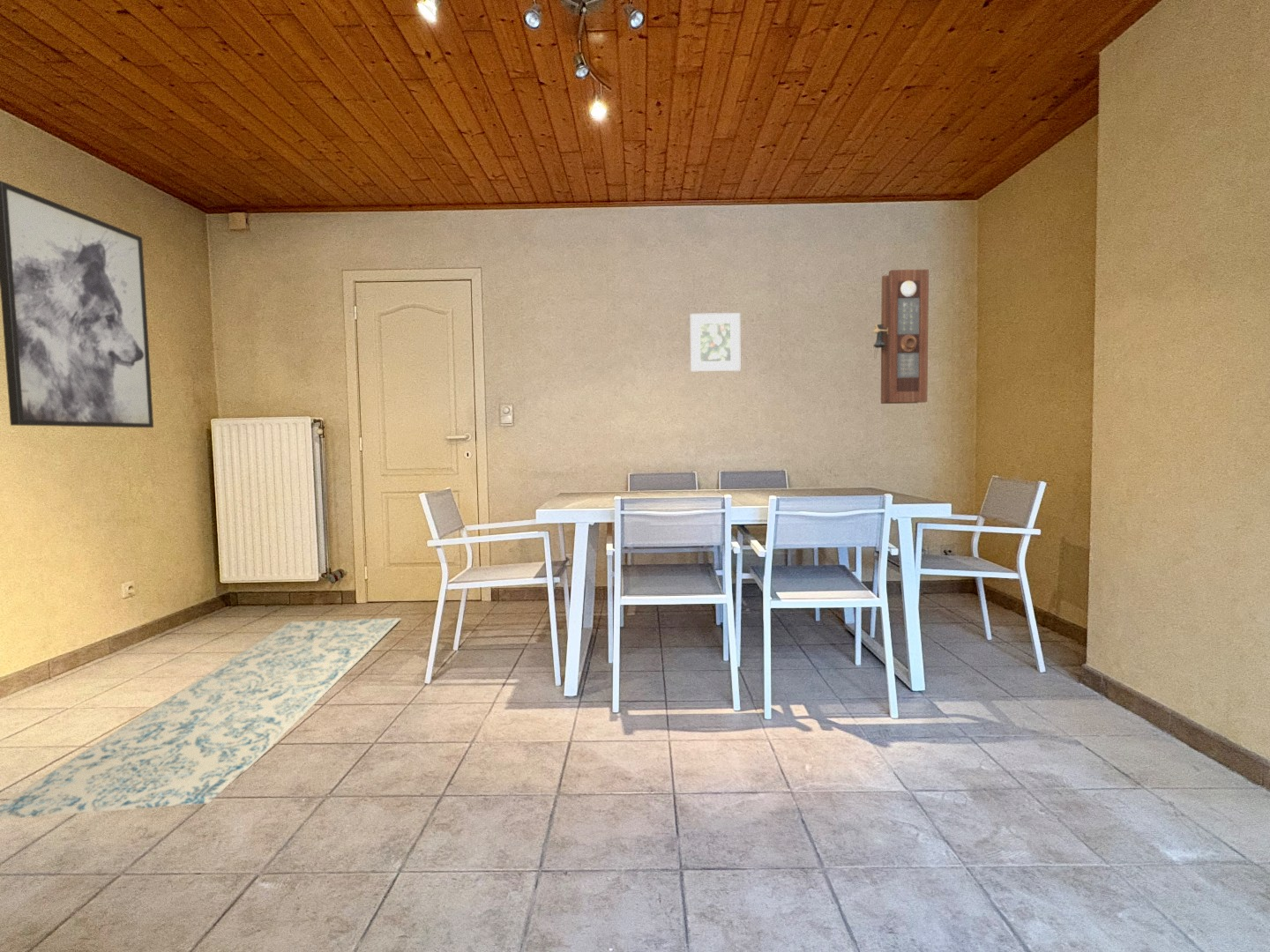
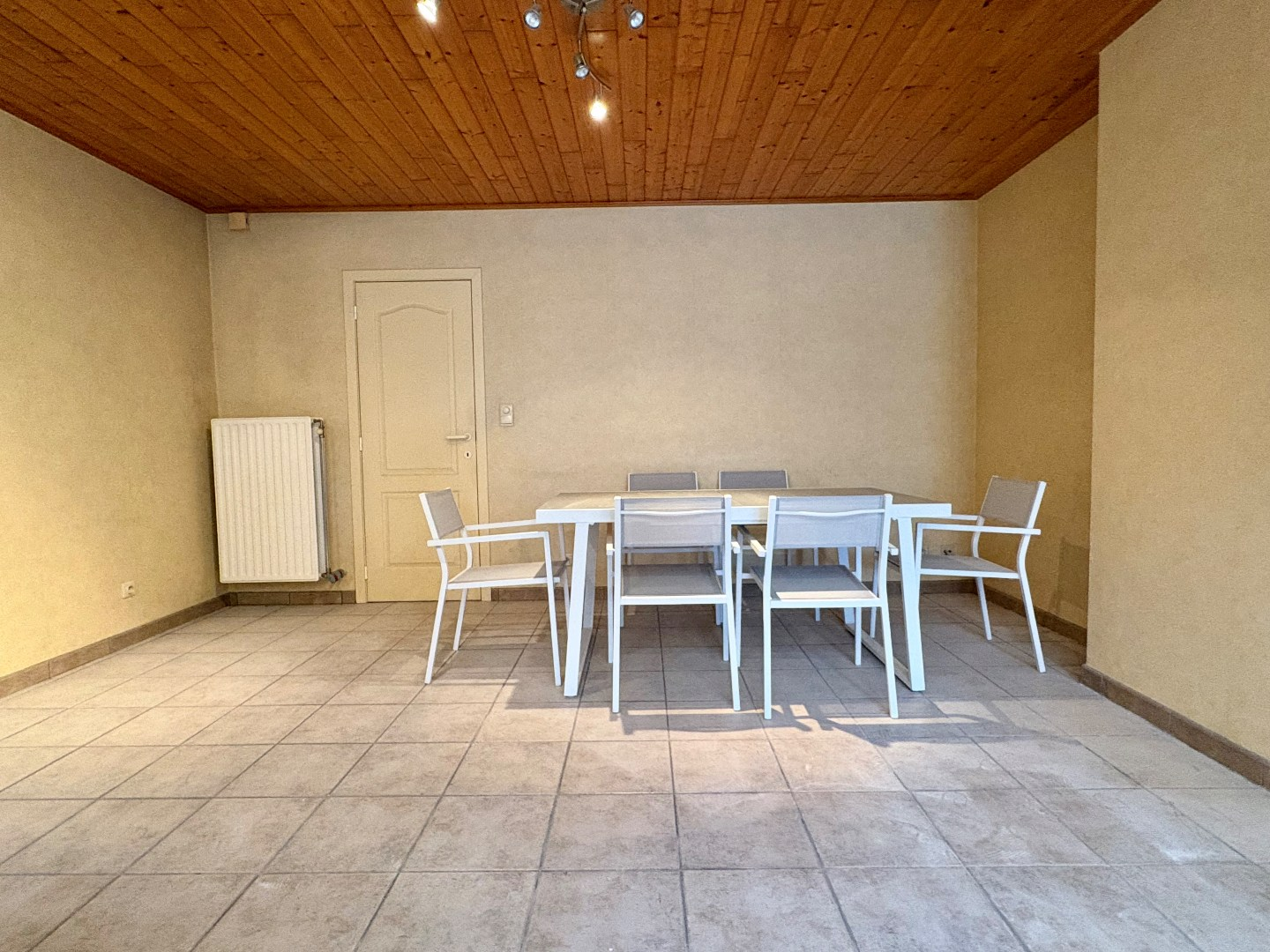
- pendulum clock (899, 338)
- rug (255, 689)
- wall art (83, 320)
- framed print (715, 342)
